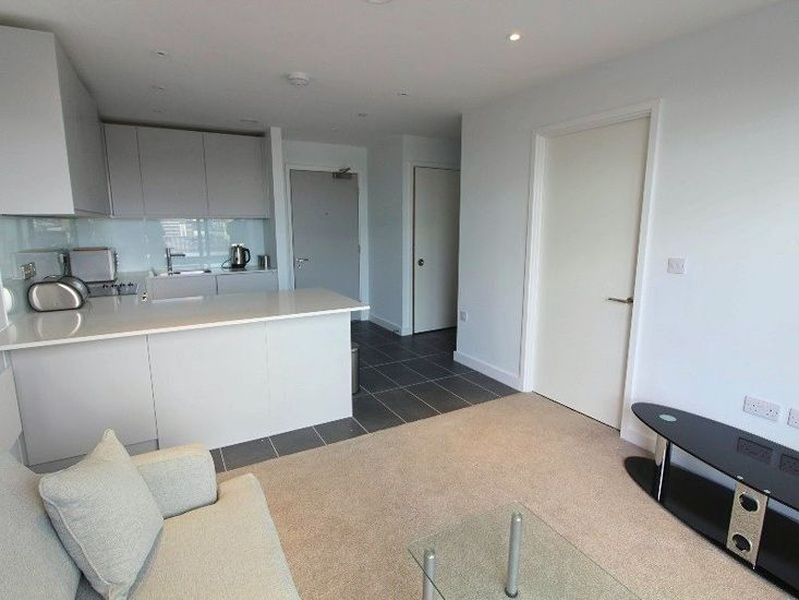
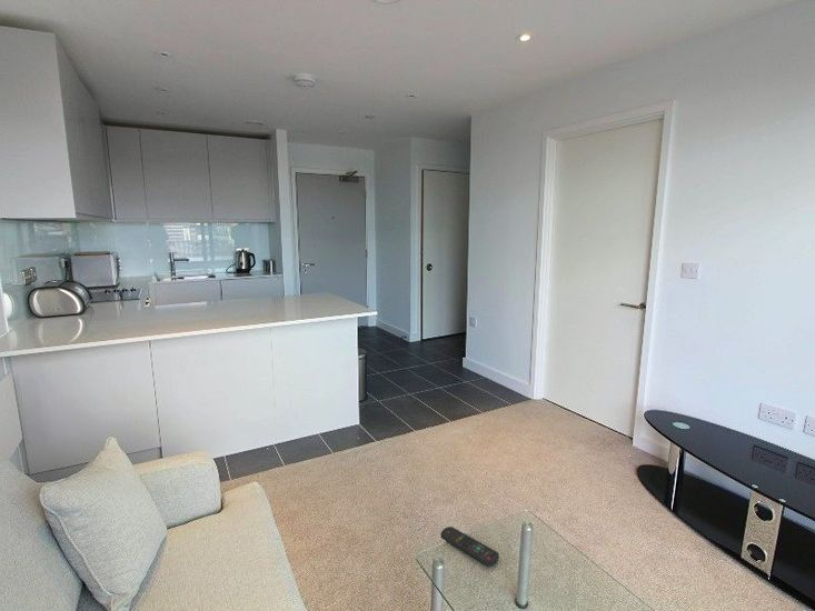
+ remote control (468, 544)
